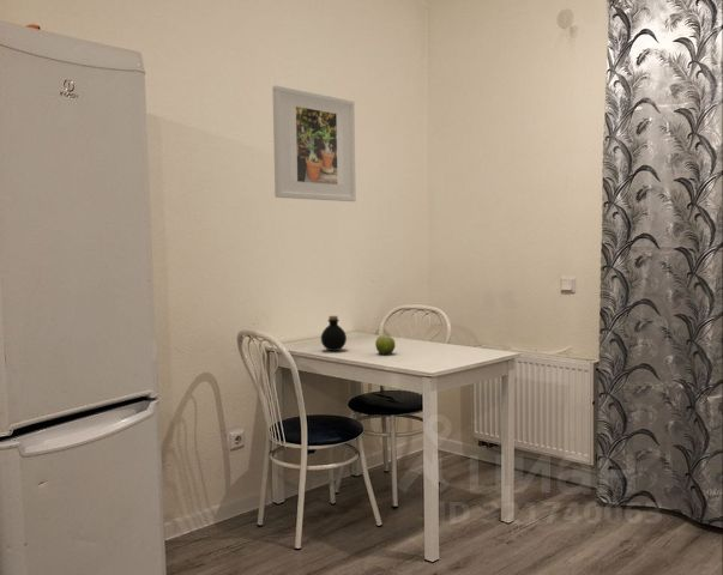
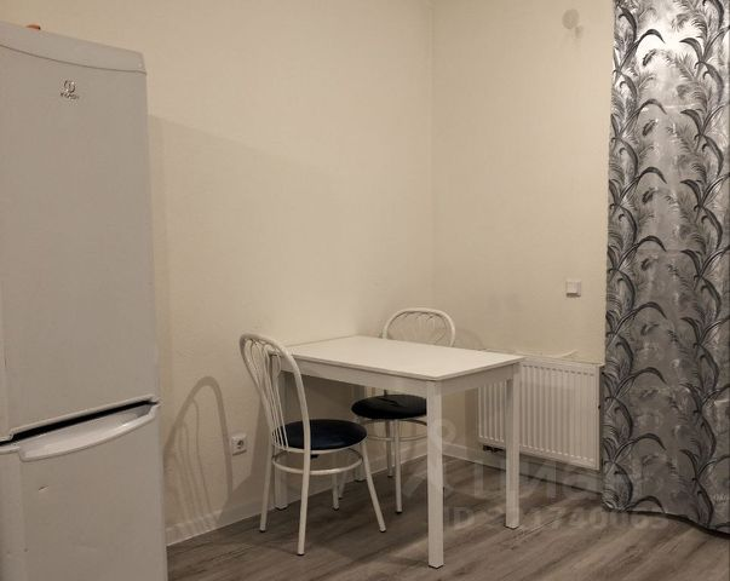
- bottle (333, 333)
- fruit (385, 344)
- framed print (317, 146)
